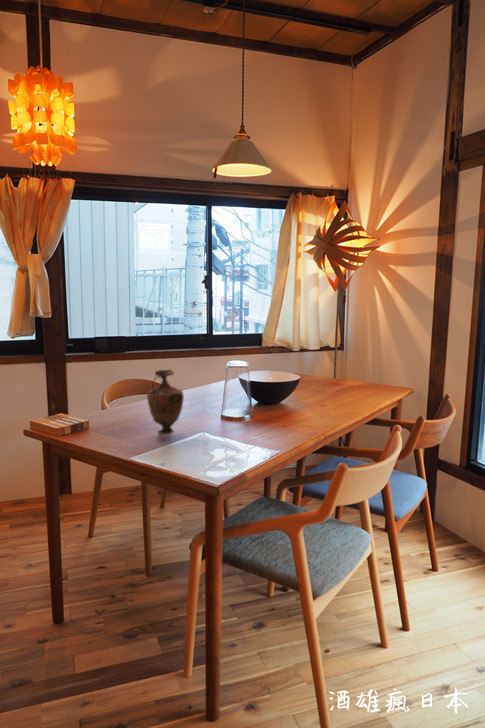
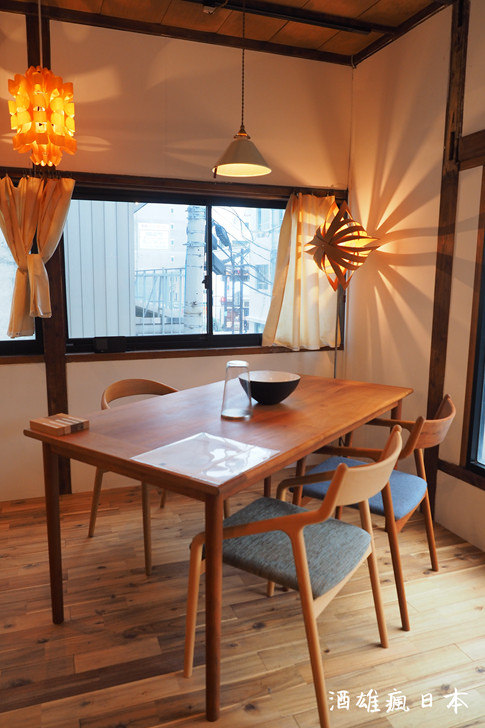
- vase (166, 400)
